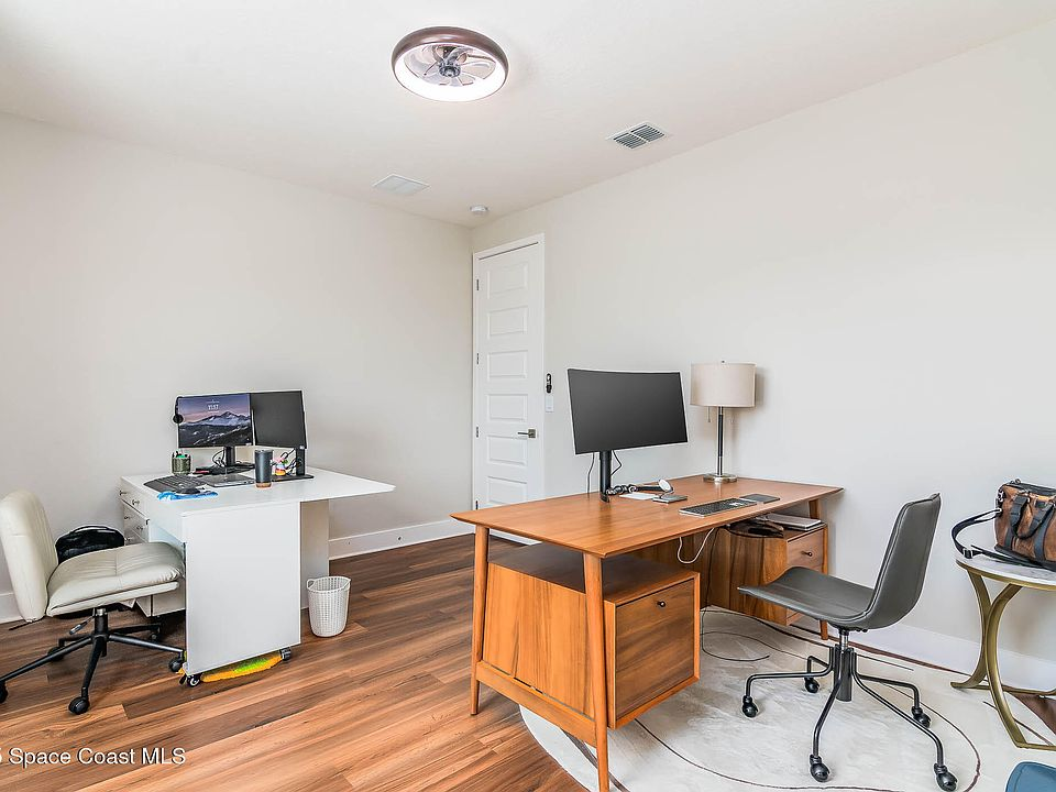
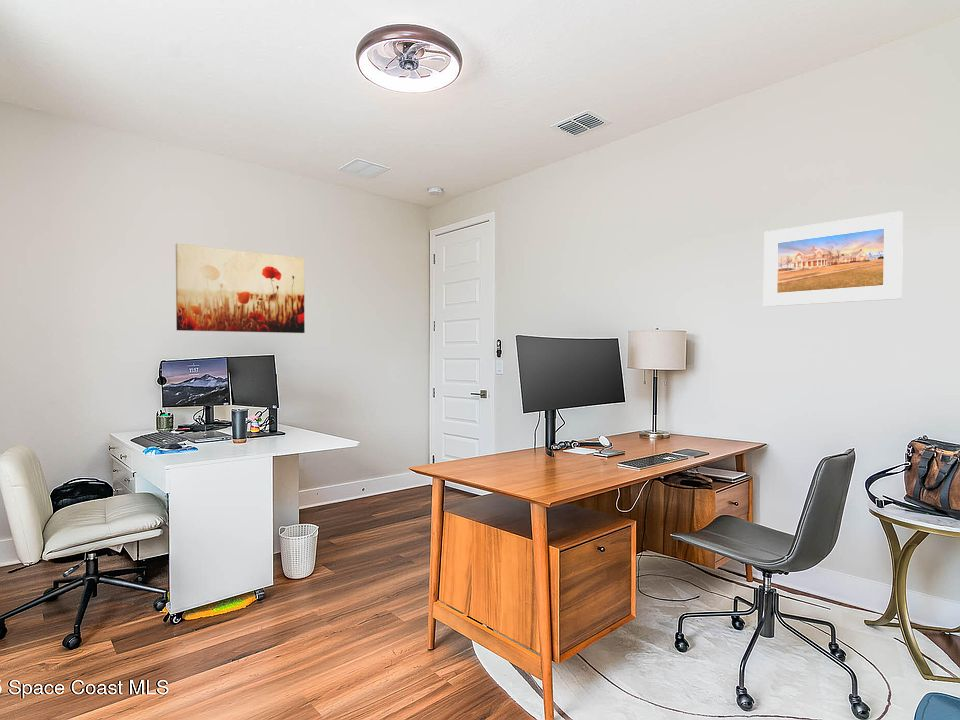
+ wall art (244, 291)
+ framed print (827, 262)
